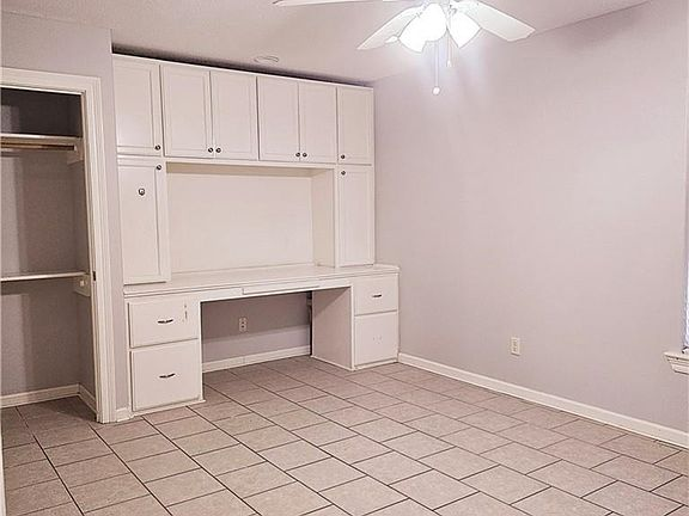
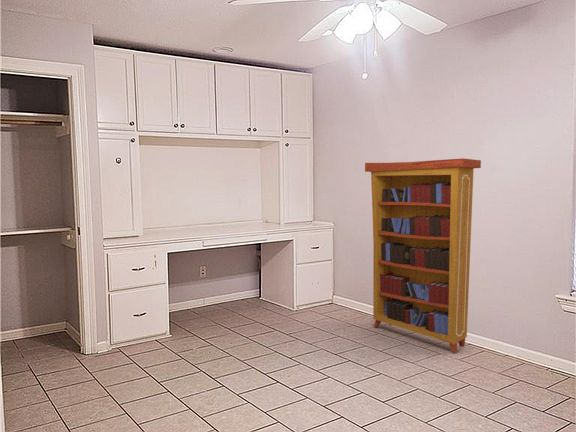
+ bookcase (419, 249)
